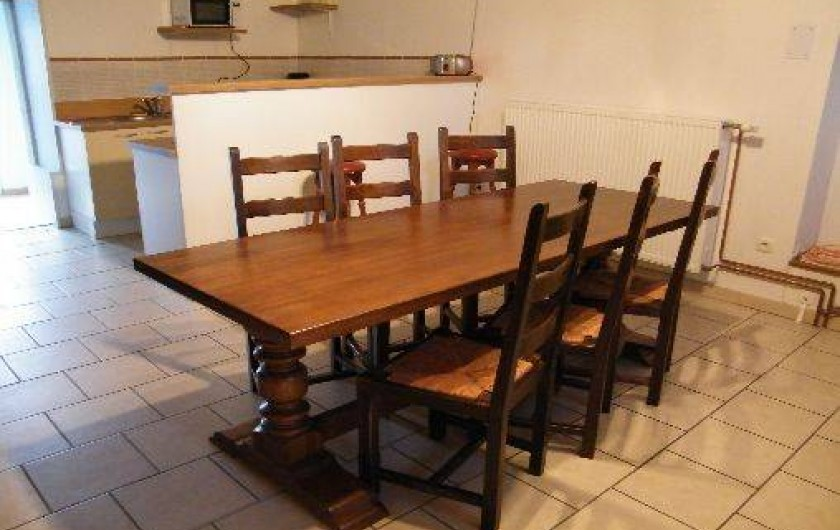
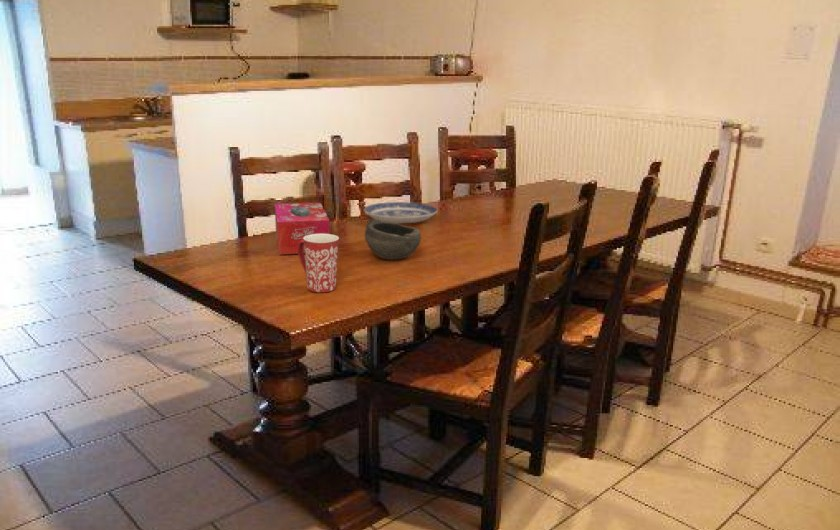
+ bowl (391, 240)
+ mug (316, 261)
+ plate (400, 214)
+ tissue box (301, 226)
